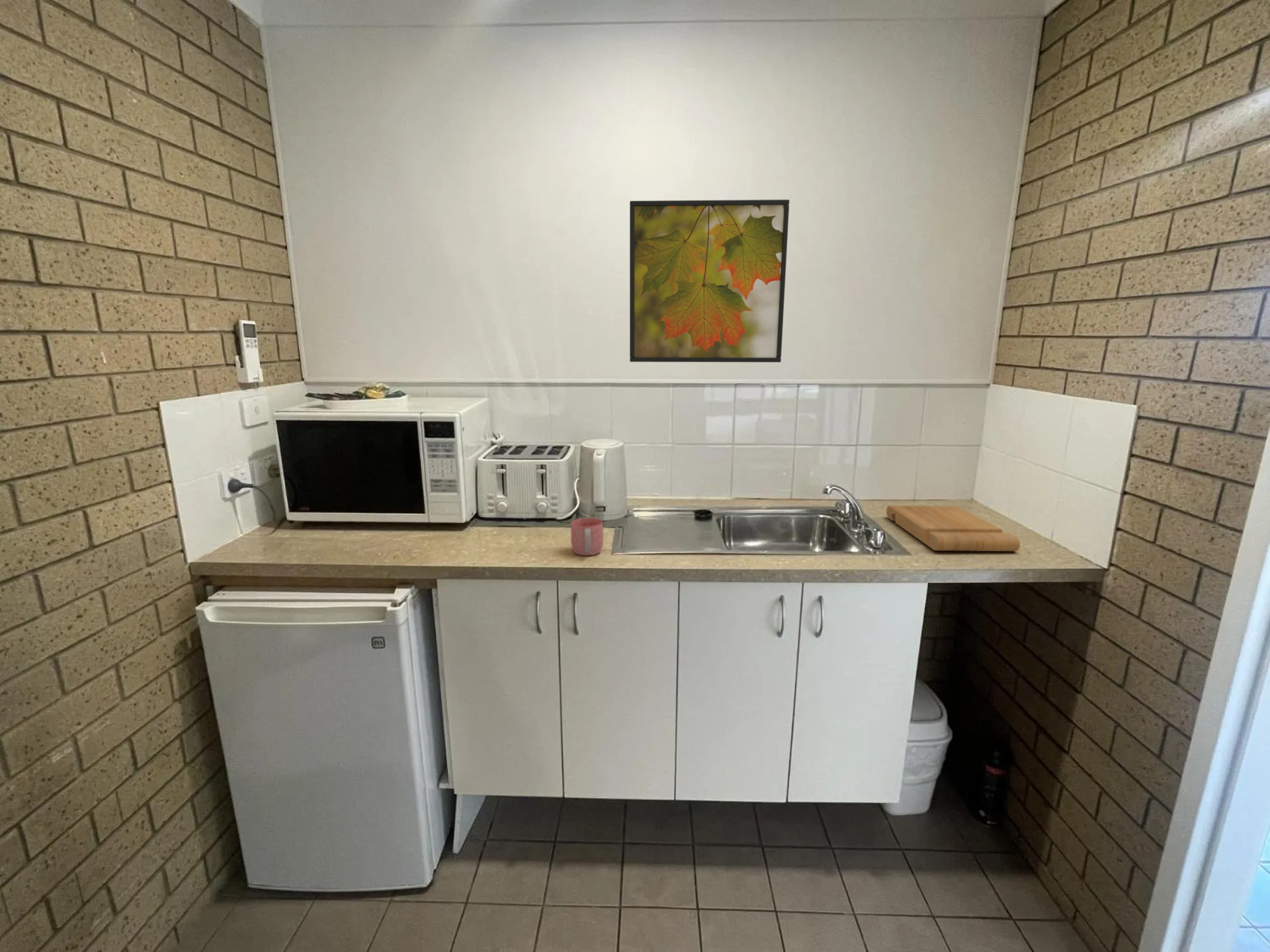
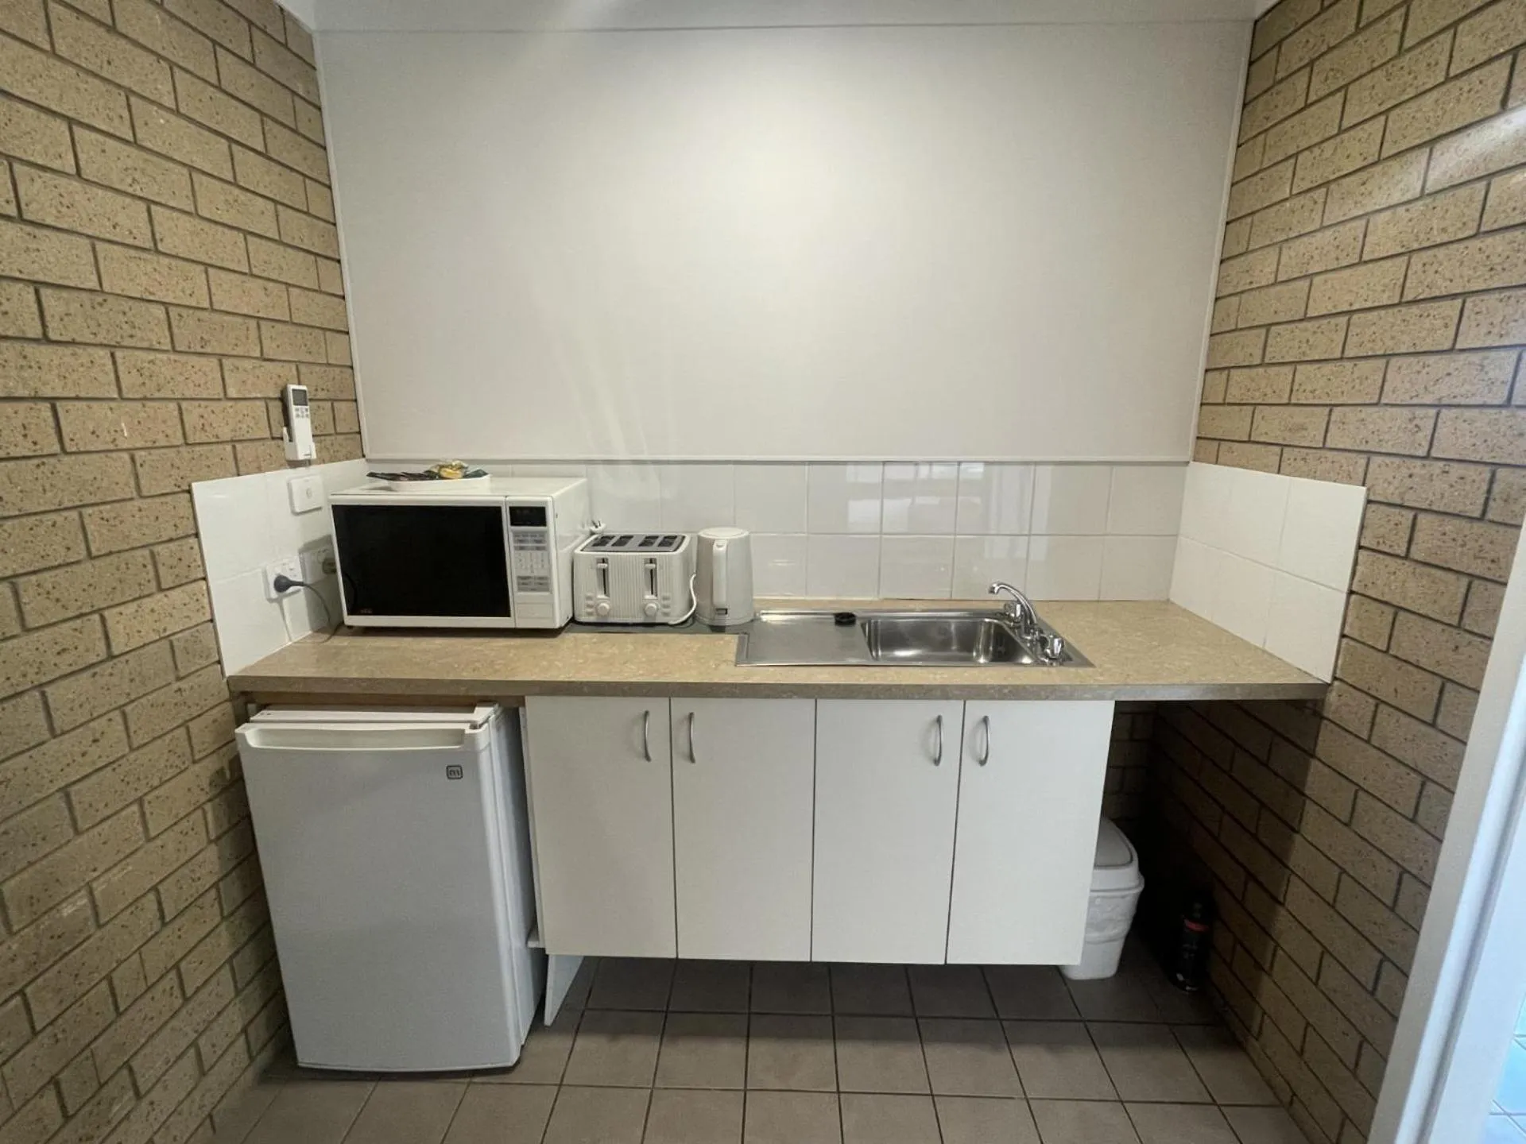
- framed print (706, 284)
- cutting board (946, 526)
- mug (587, 538)
